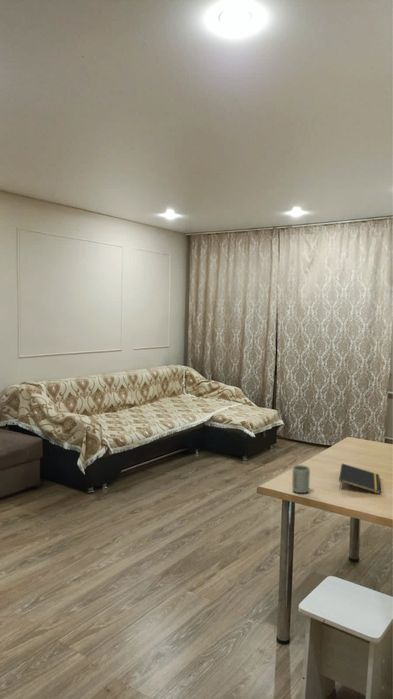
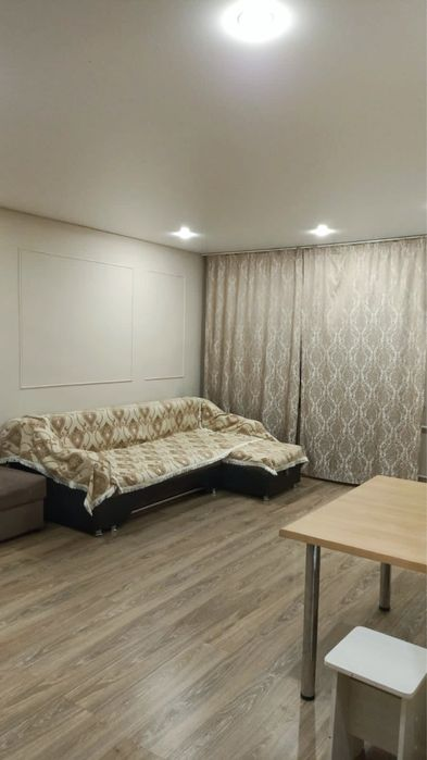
- notepad (359, 477)
- cup (300, 479)
